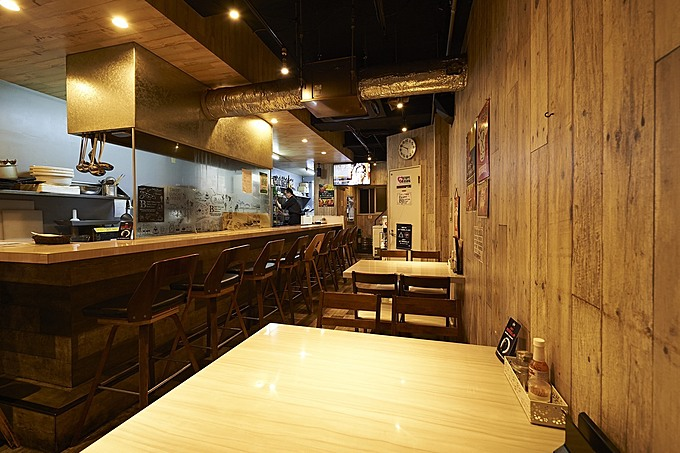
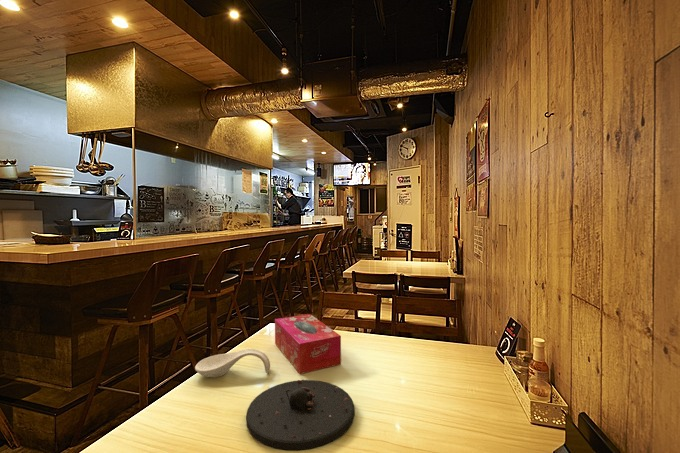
+ spoon rest (233, 361)
+ tissue box (305, 339)
+ plate (301, 401)
